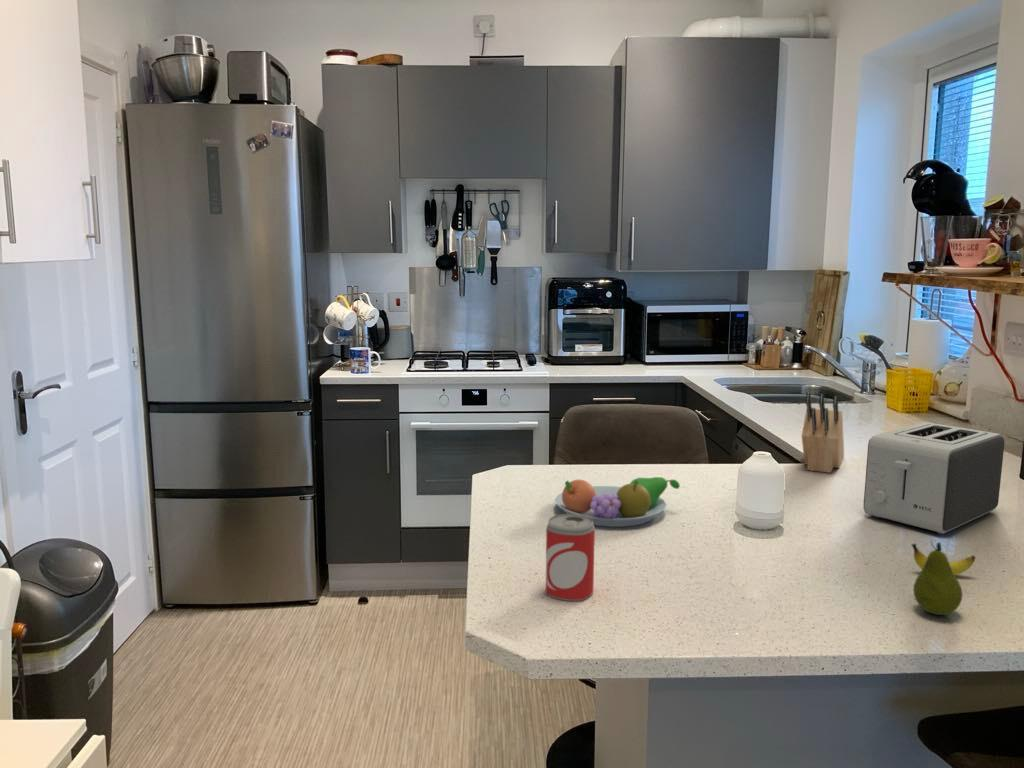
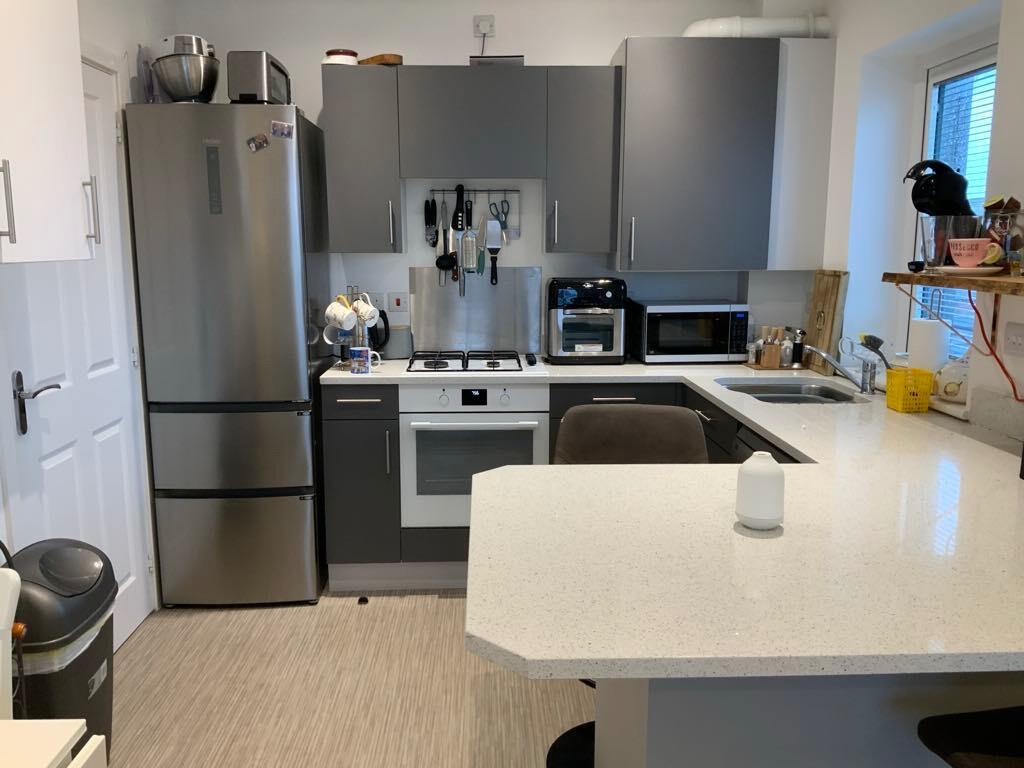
- banana (949, 562)
- toaster (931, 476)
- fruit (939, 576)
- beer can (570, 556)
- knife block (824, 427)
- fruit bowl (615, 491)
